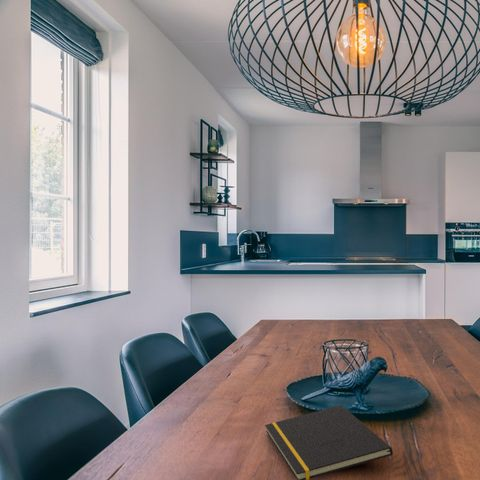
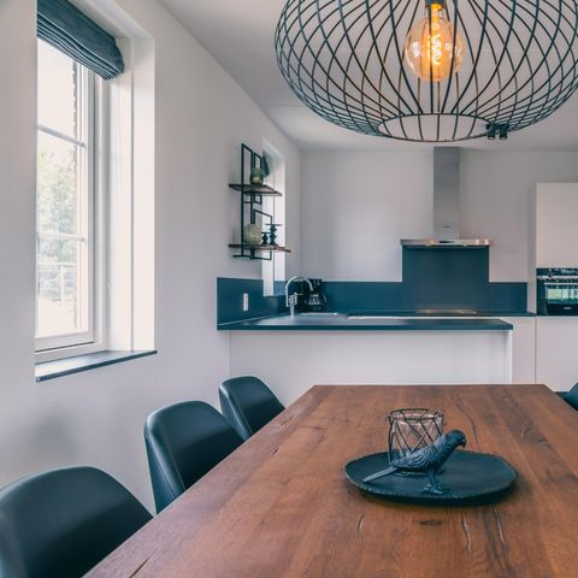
- notepad (322, 438)
